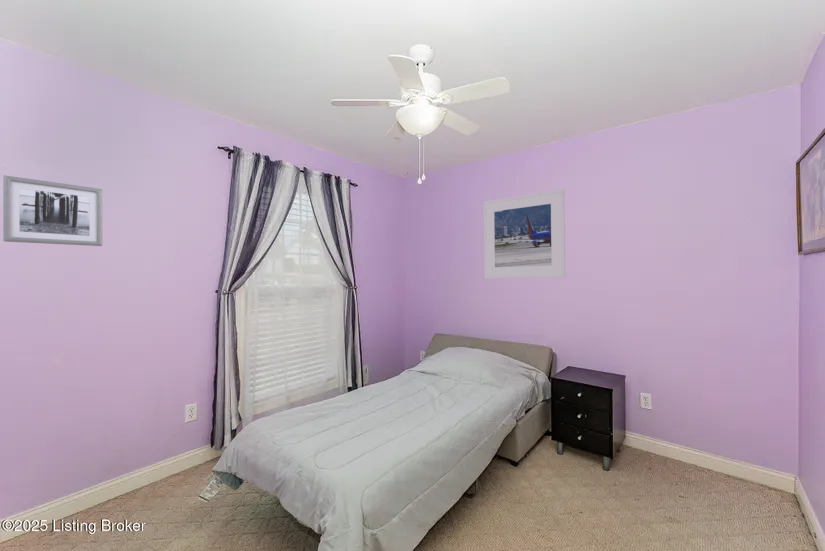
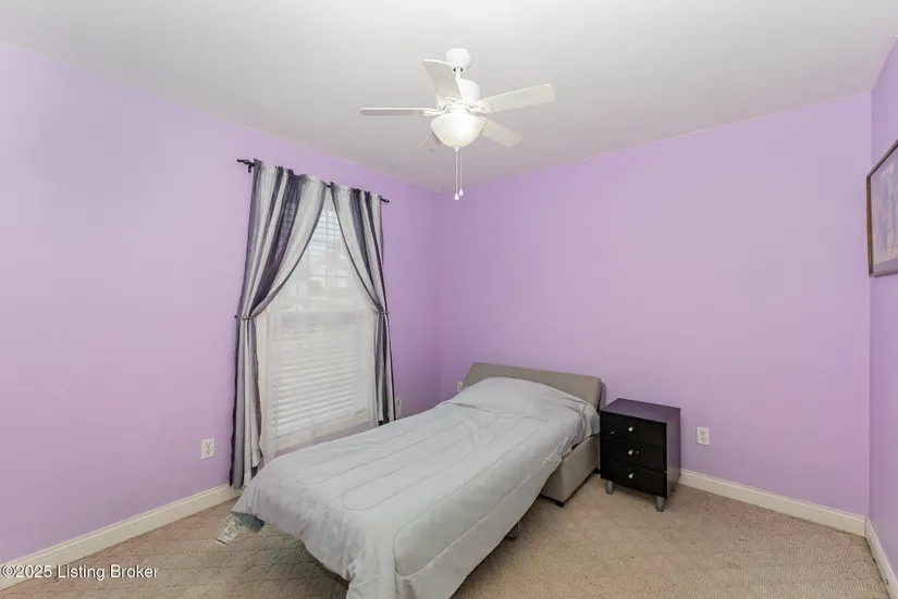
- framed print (521, 237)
- wall art (56, 213)
